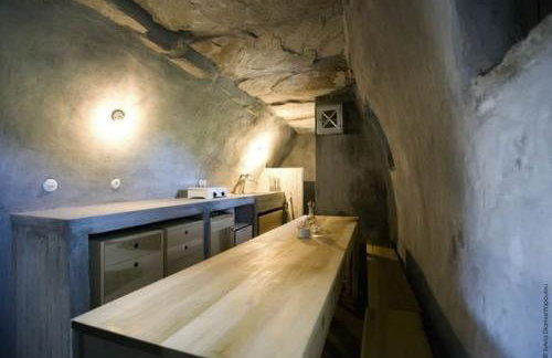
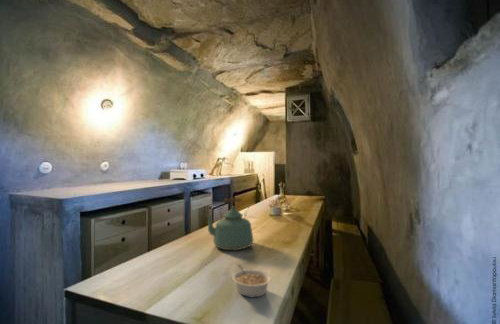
+ legume (250, 282)
+ kettle (229, 221)
